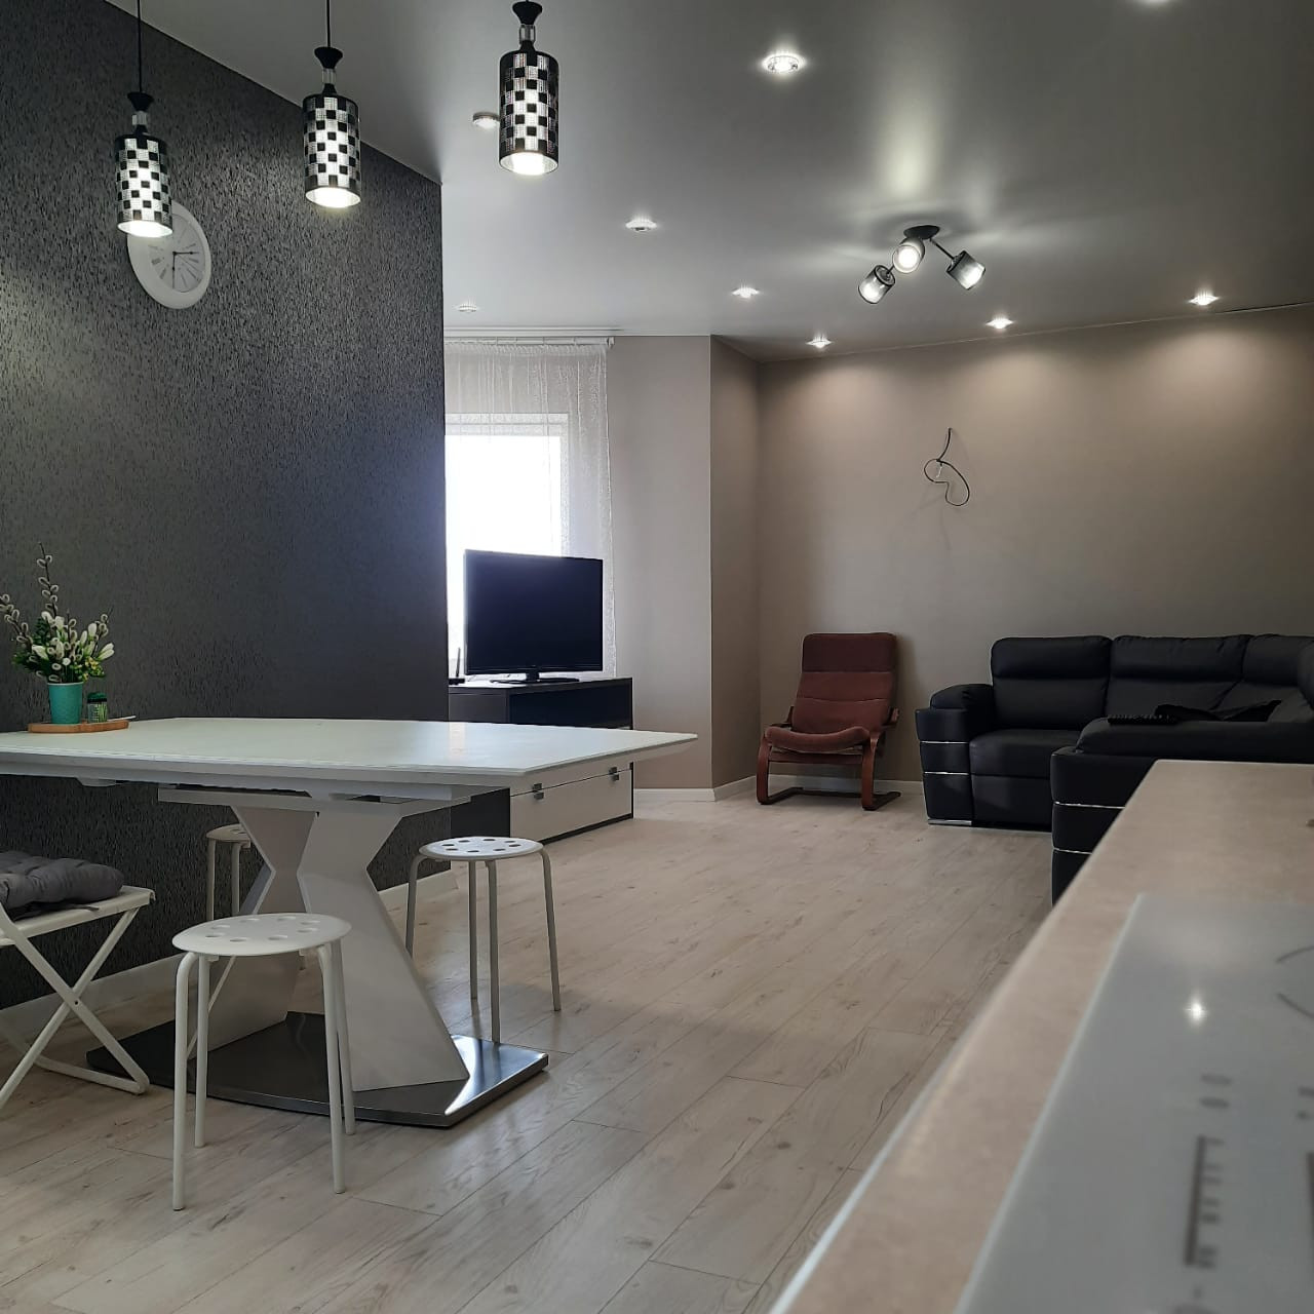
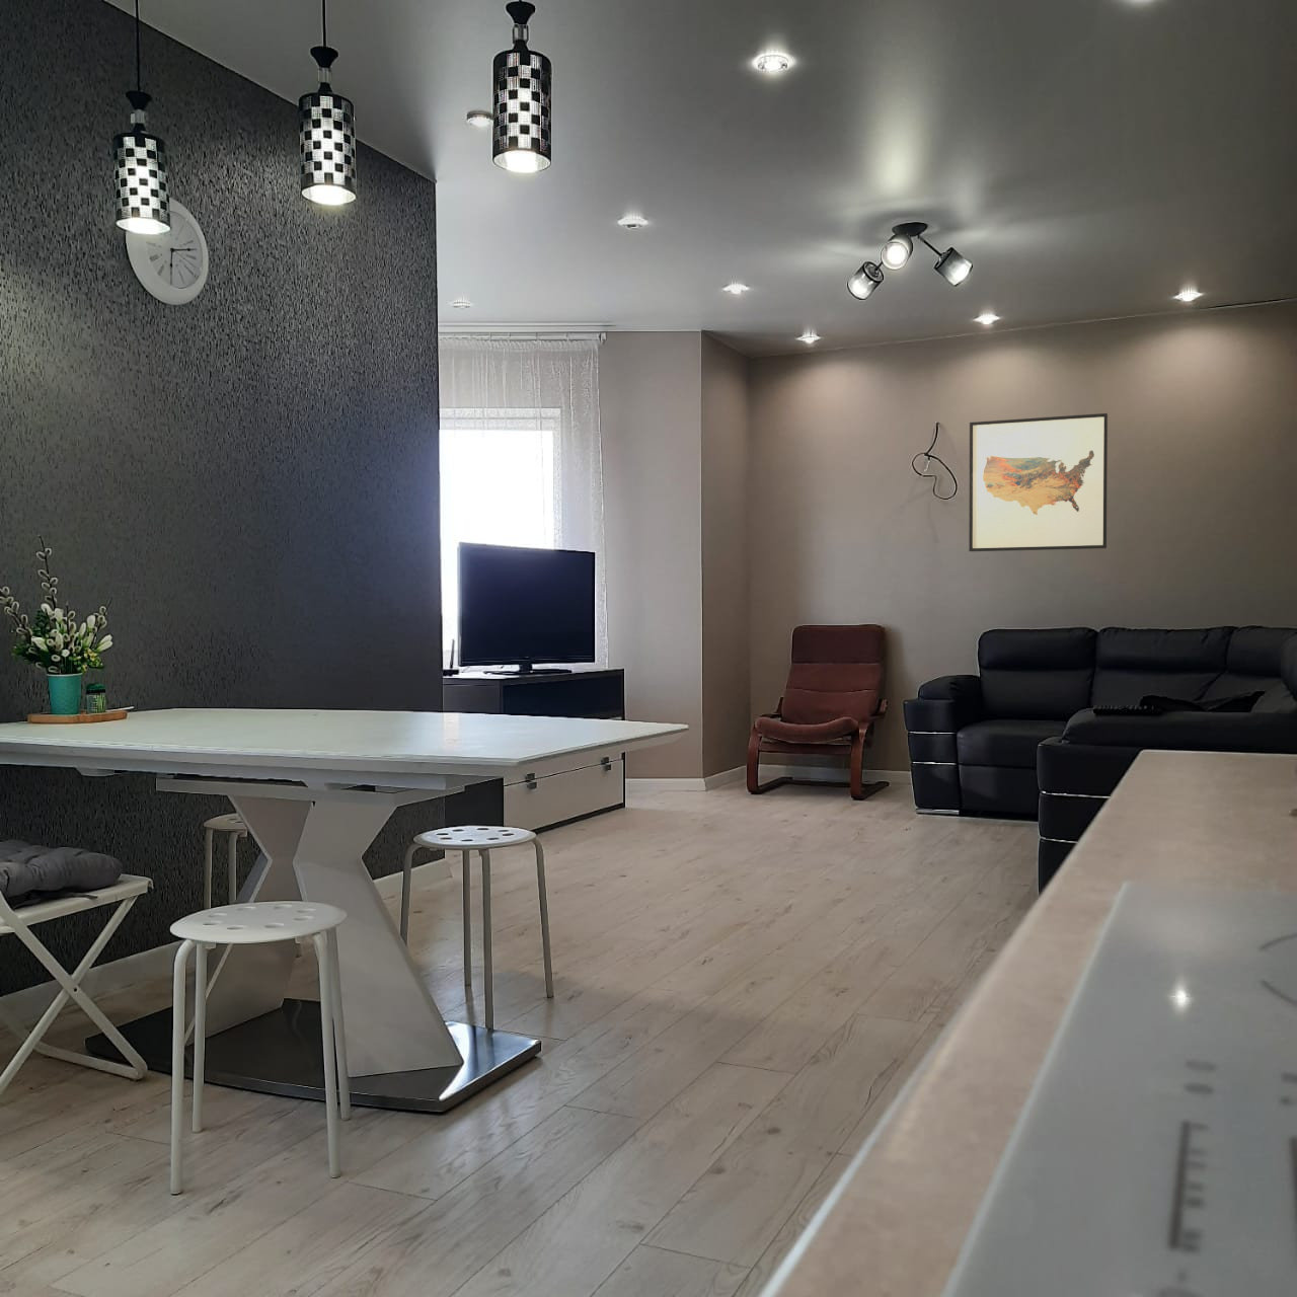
+ wall art (1037, 483)
